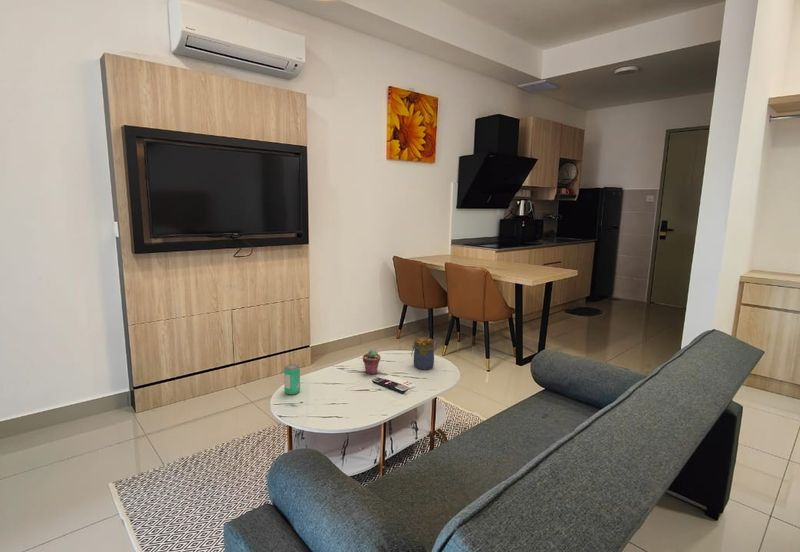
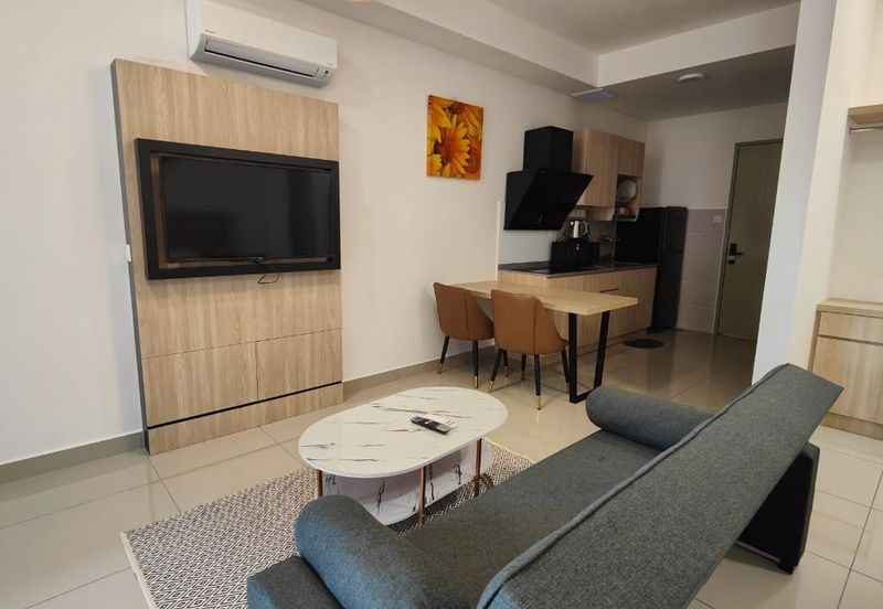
- beverage can (292, 379)
- potted succulent (371, 360)
- jar (422, 352)
